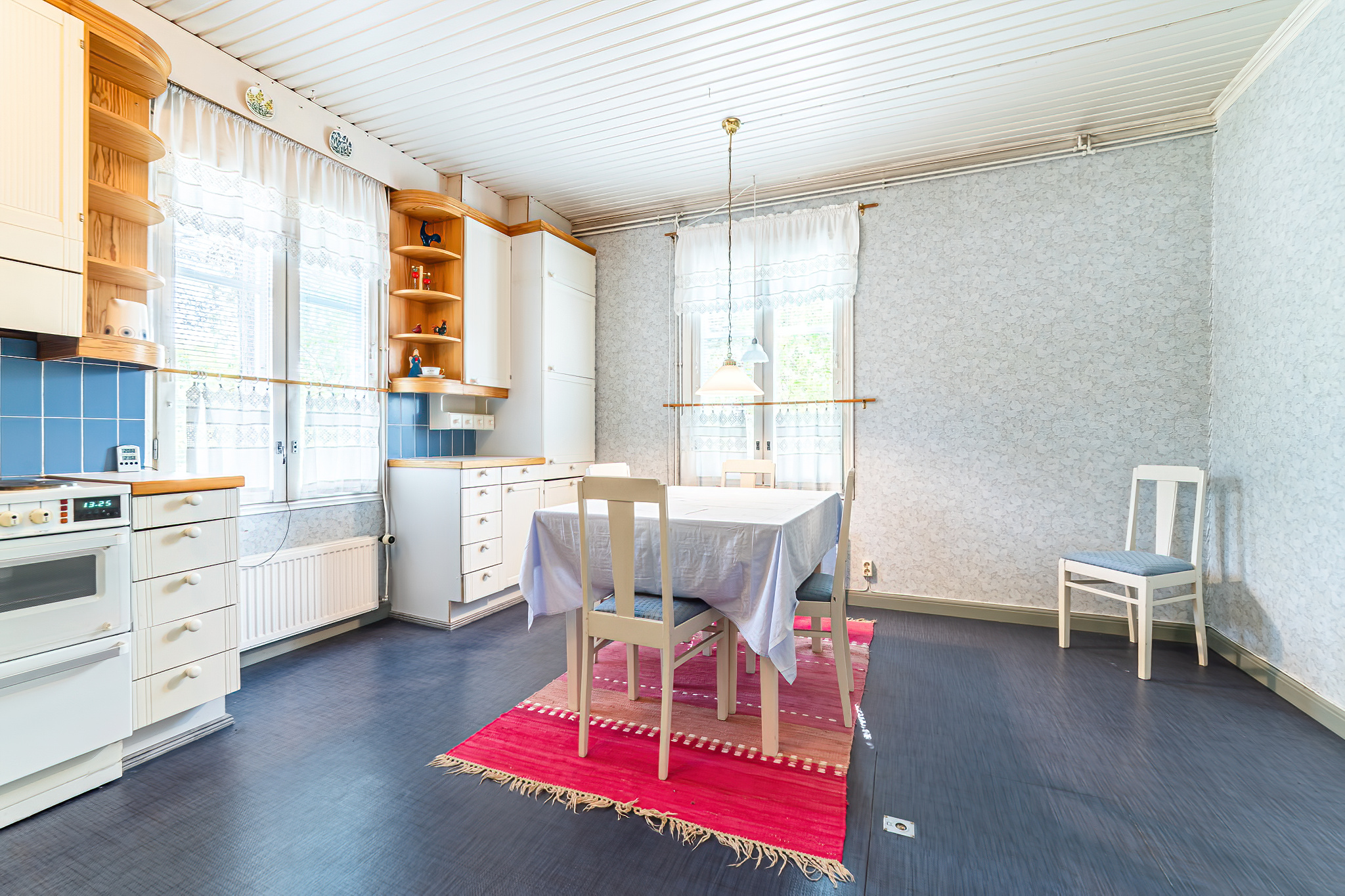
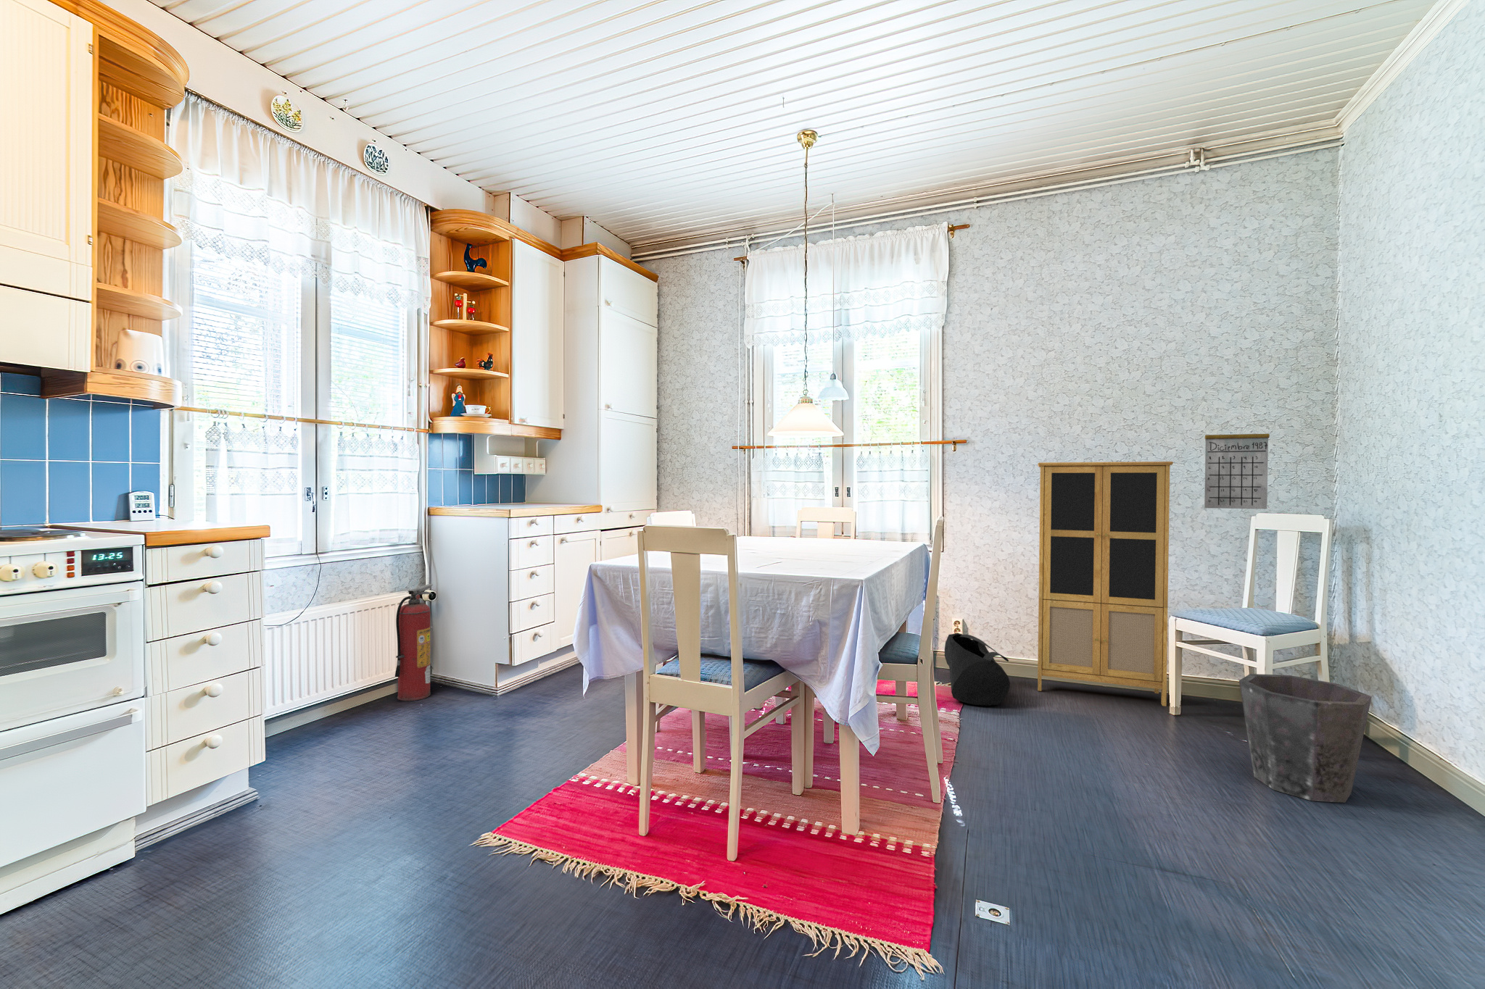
+ cabinet (1100, 577)
+ fire extinguisher (413, 641)
+ waste bin (1302, 736)
+ bag (975, 663)
+ calendar (1235, 462)
